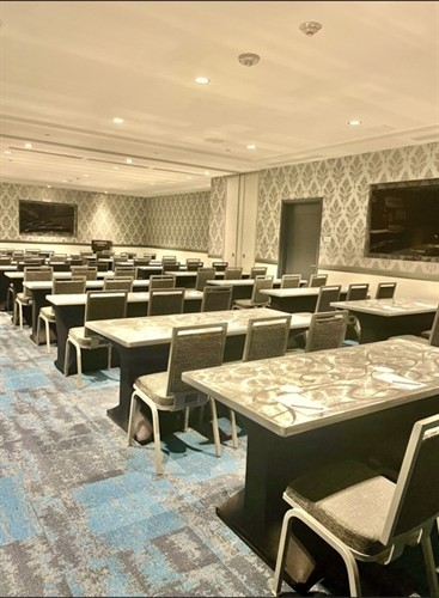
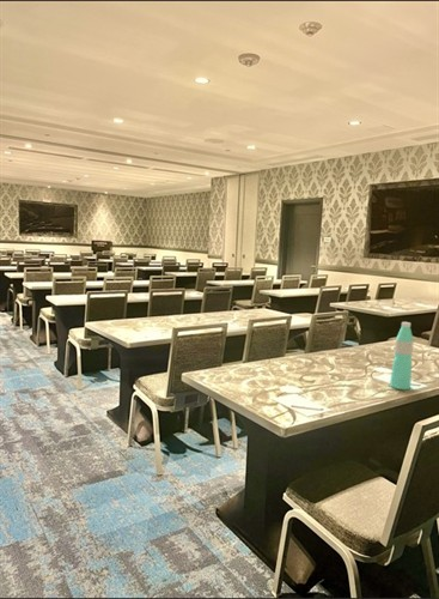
+ water bottle (403, 355)
